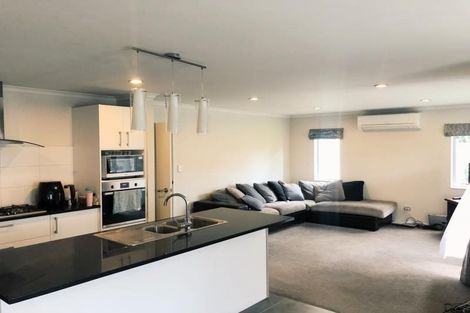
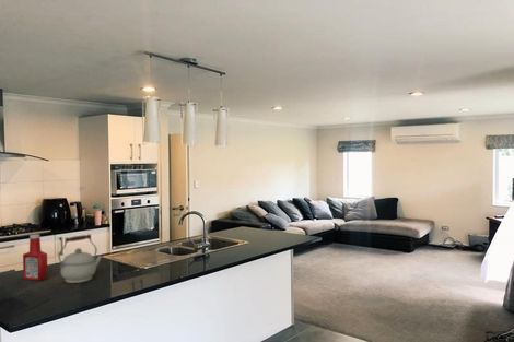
+ soap bottle (35, 256)
+ kettle (81, 257)
